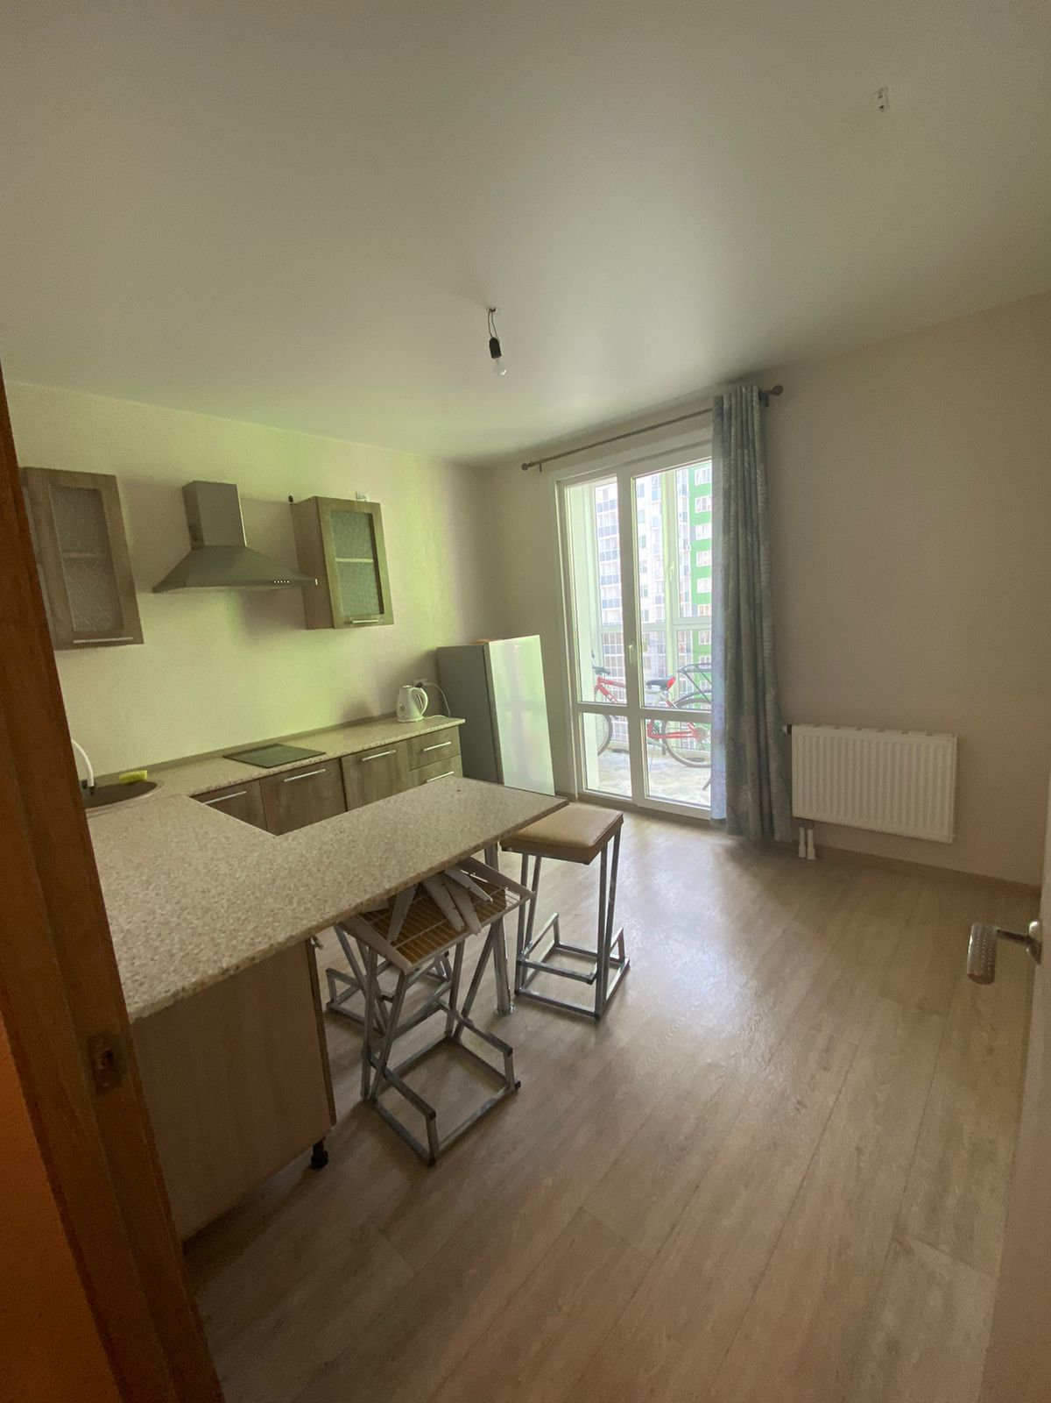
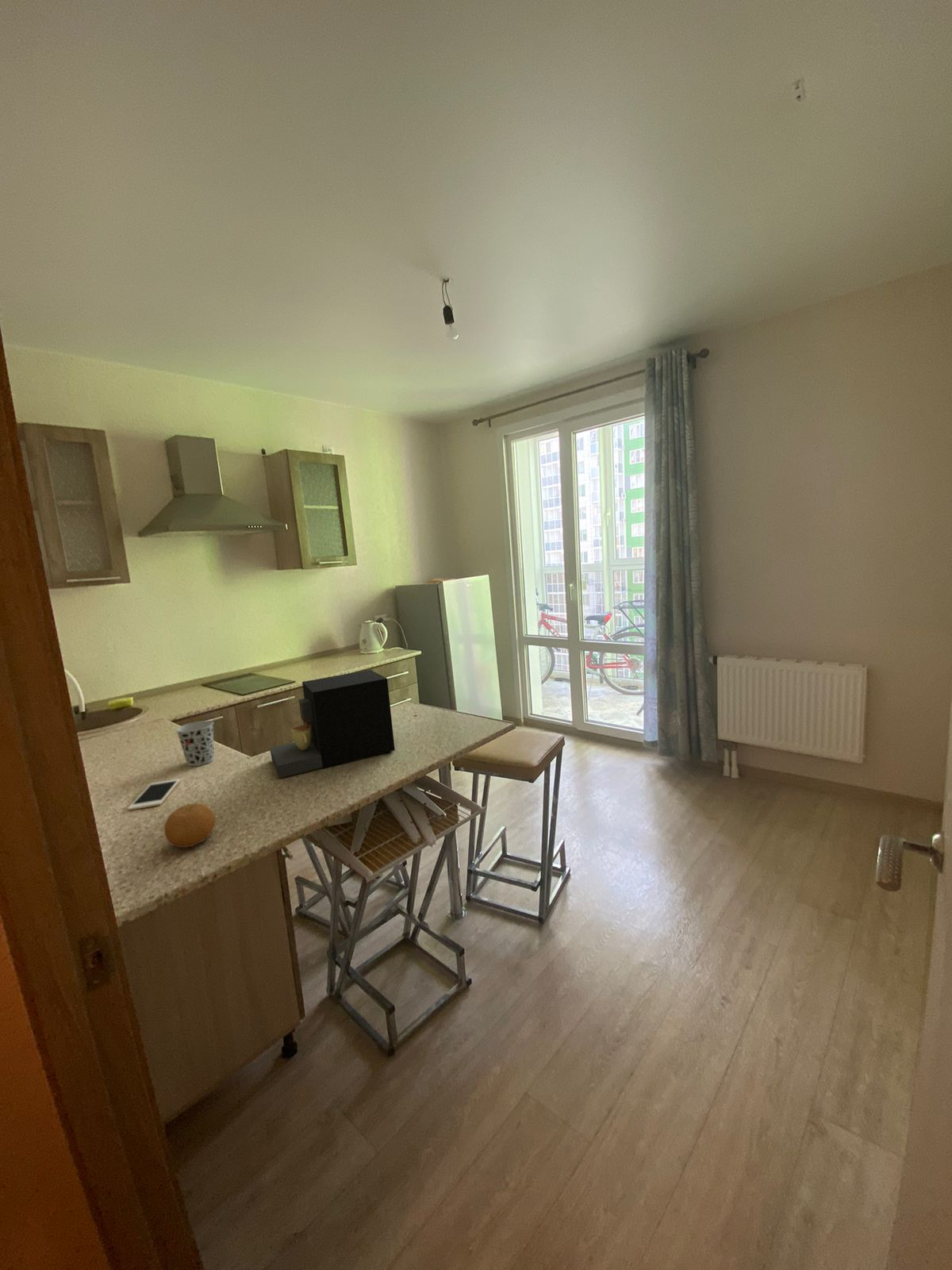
+ cell phone (155, 793)
+ coffee maker (328, 720)
+ cup (198, 744)
+ fruit (190, 825)
